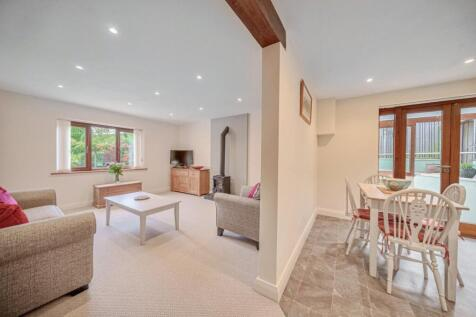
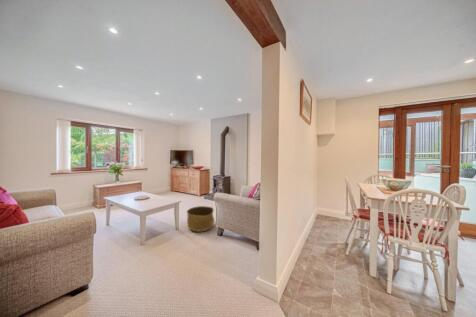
+ basket (200, 218)
